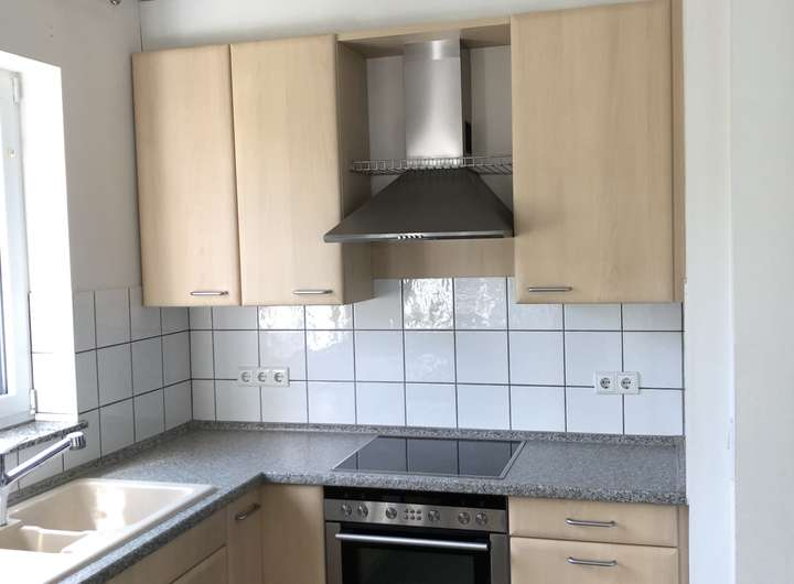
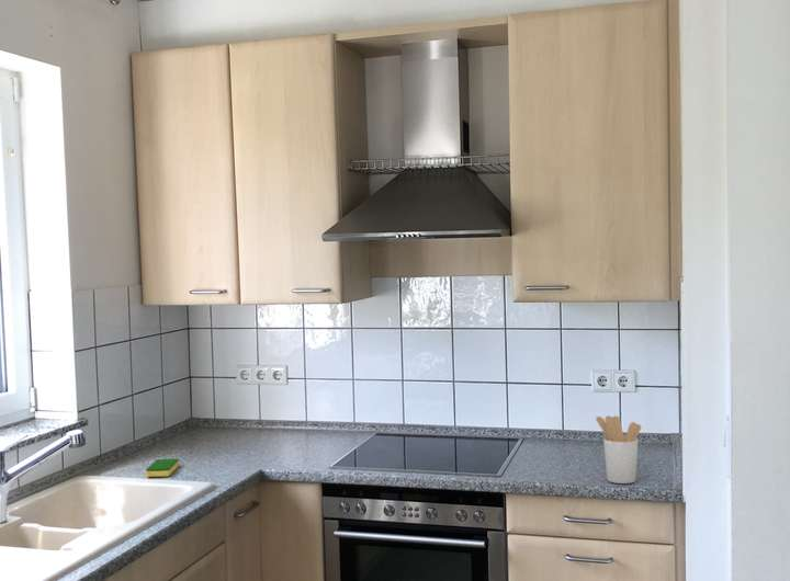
+ utensil holder (617, 447)
+ dish sponge (162, 467)
